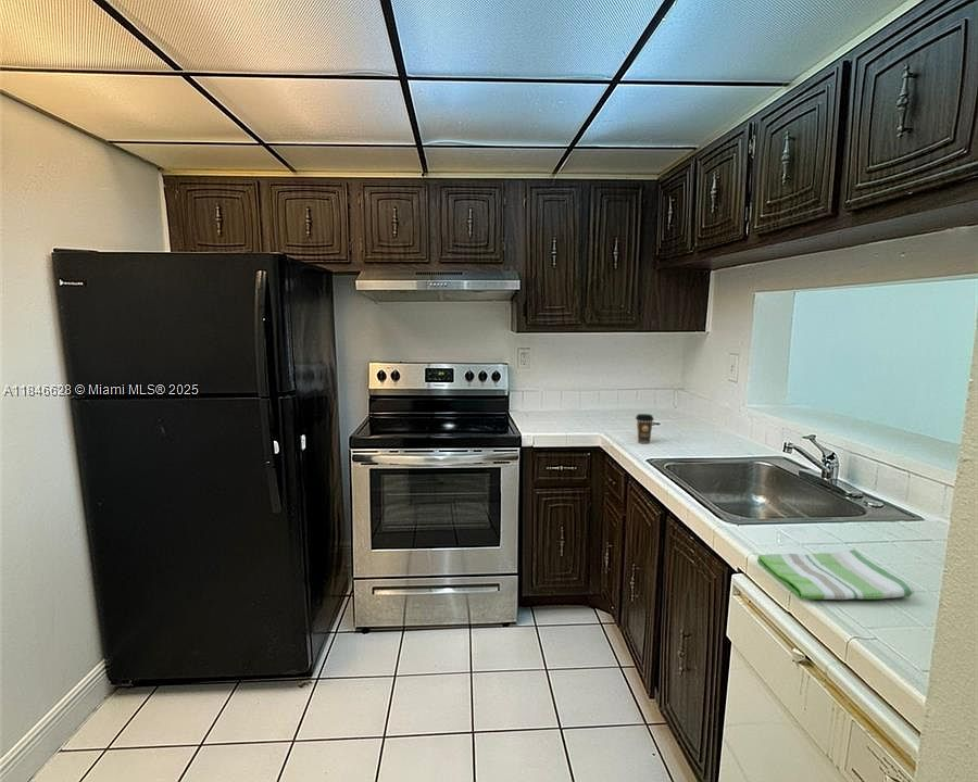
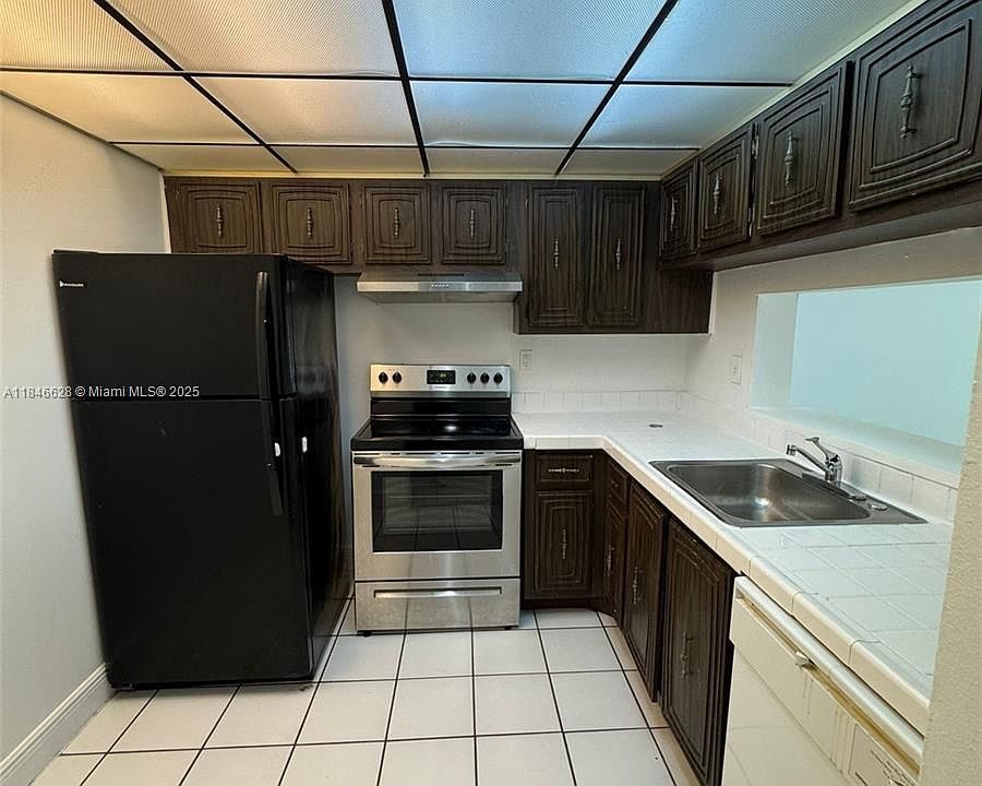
- dish towel (830, 572)
- coffee cup (643, 428)
